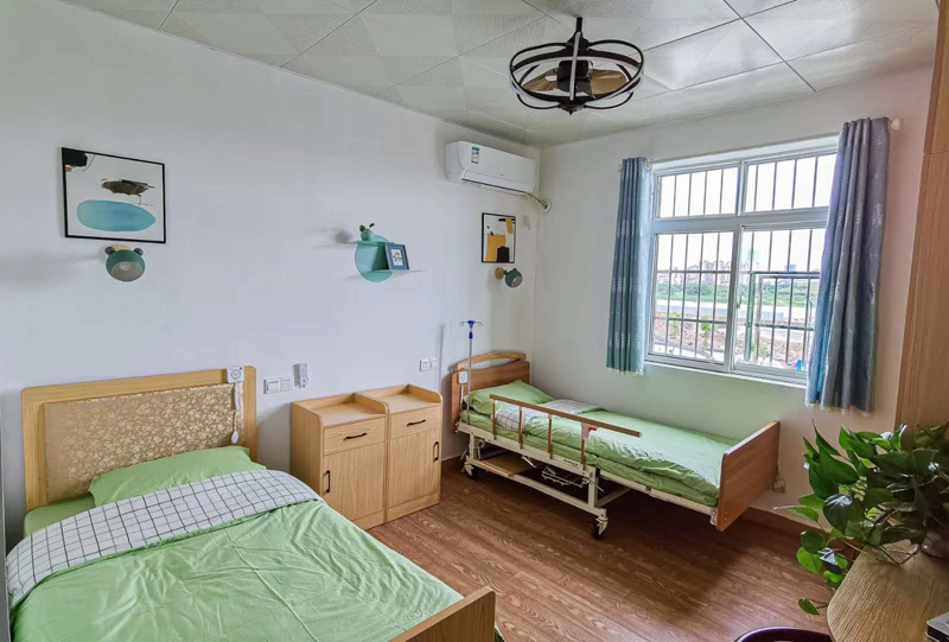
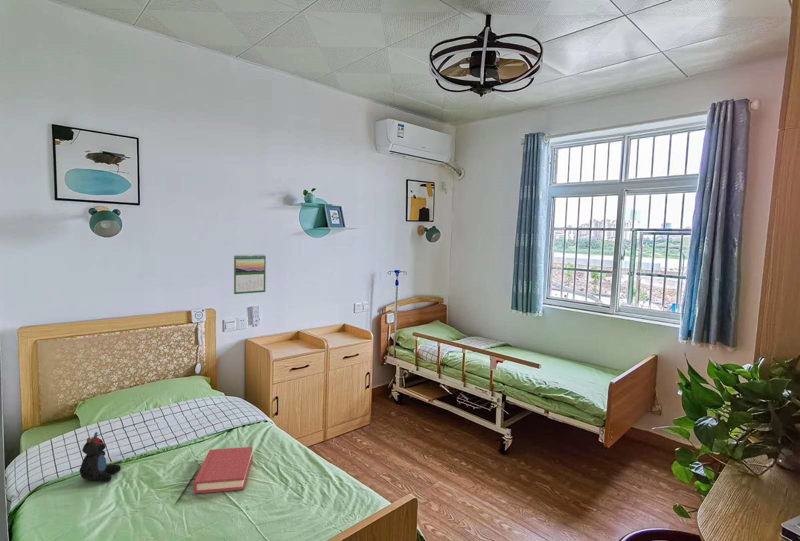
+ calendar (250, 273)
+ teddy bear (99, 456)
+ hardback book (225, 468)
